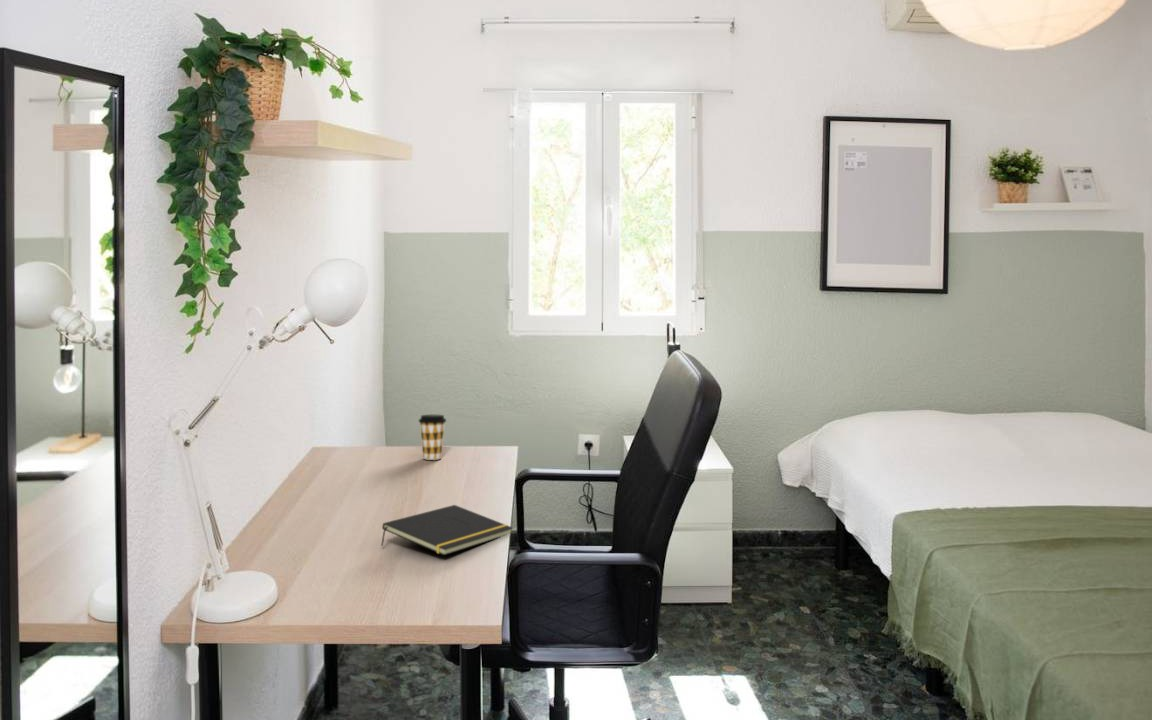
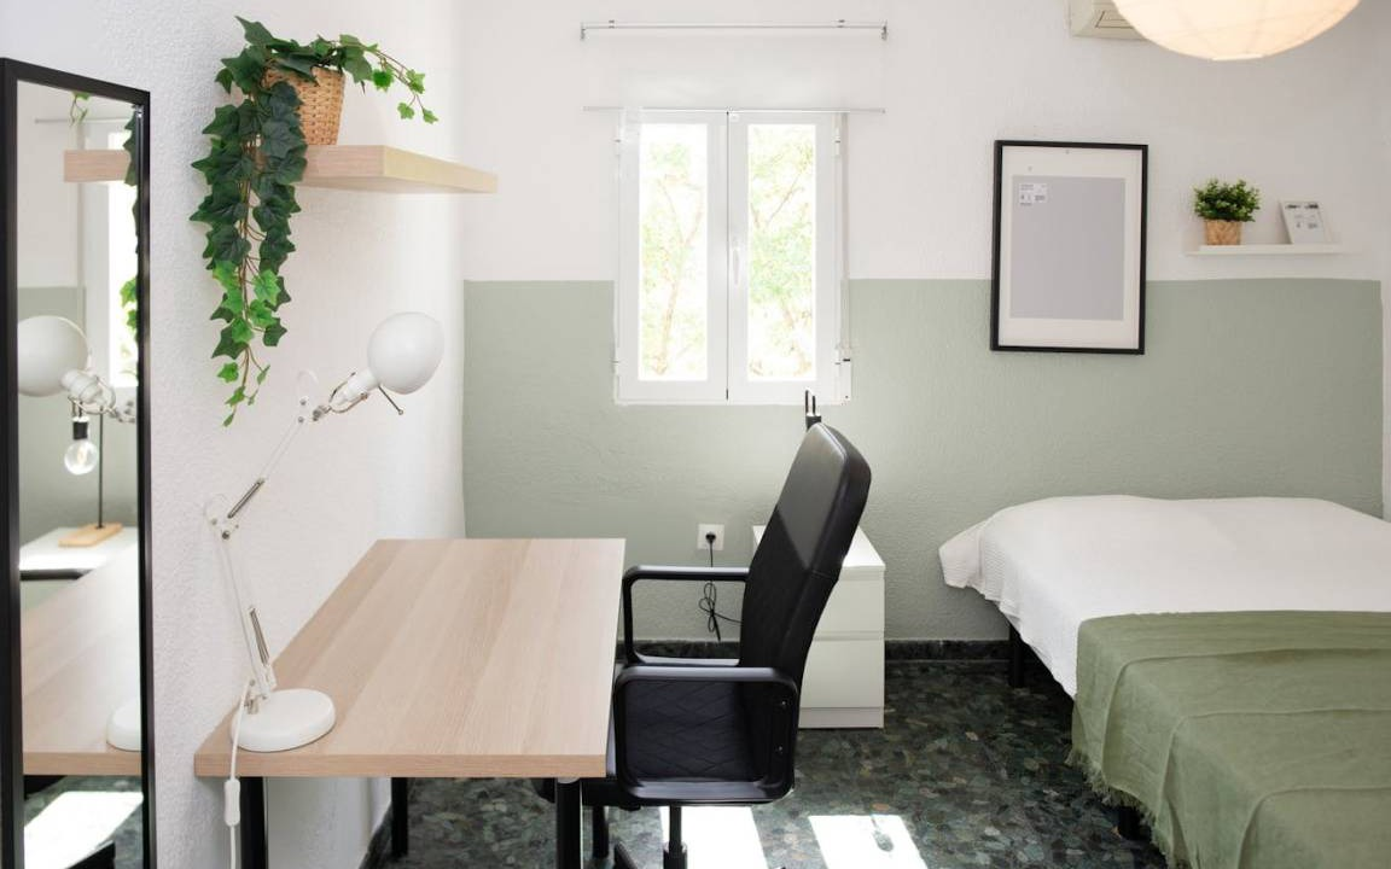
- coffee cup (432, 437)
- notepad (449, 528)
